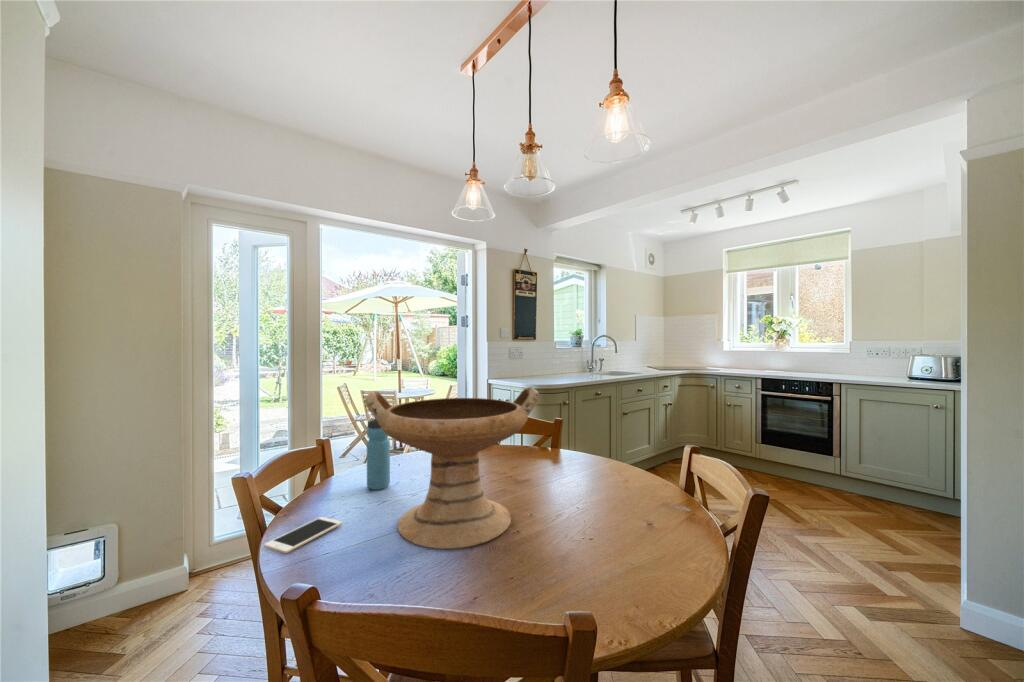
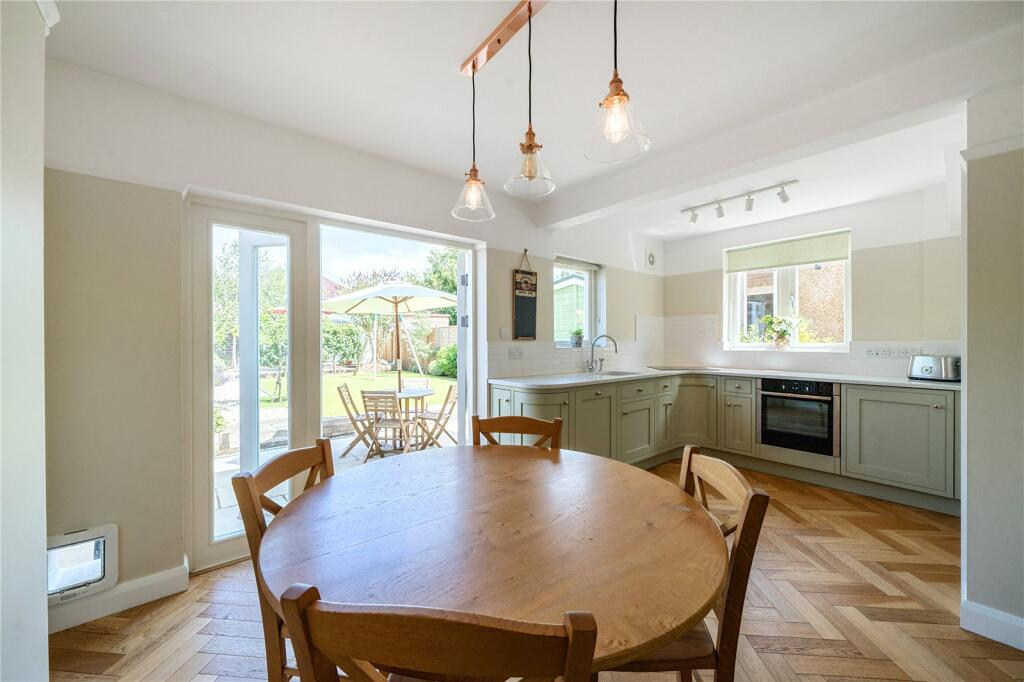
- decorative bowl (455, 455)
- water bottle (378, 450)
- cell phone (305, 533)
